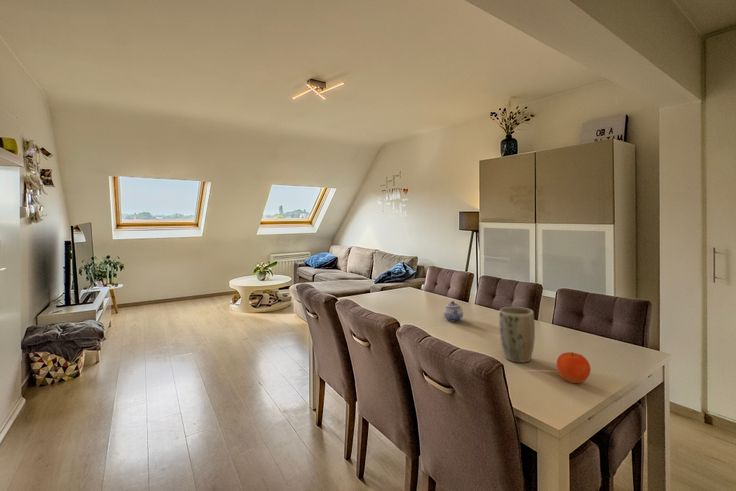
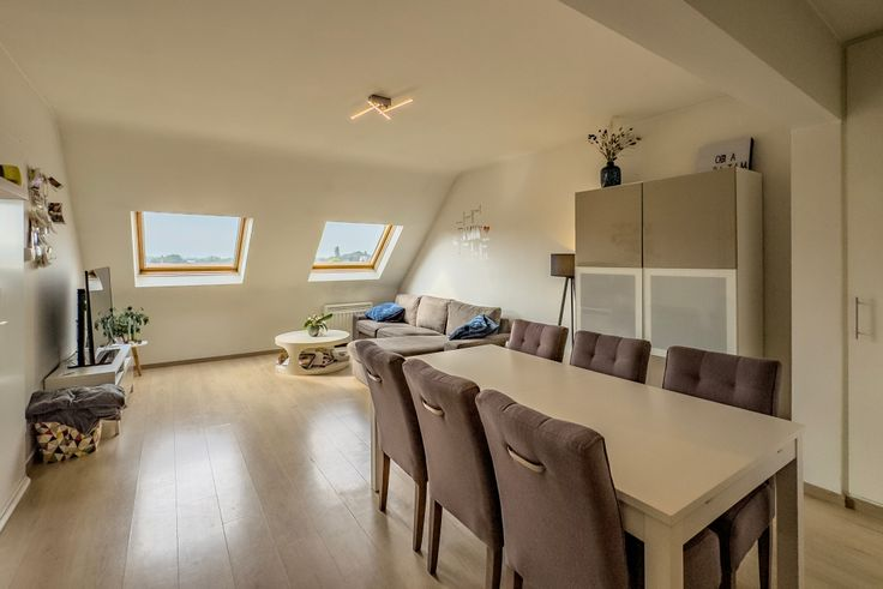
- fruit (573, 367)
- teapot (453, 310)
- plant pot (516, 334)
